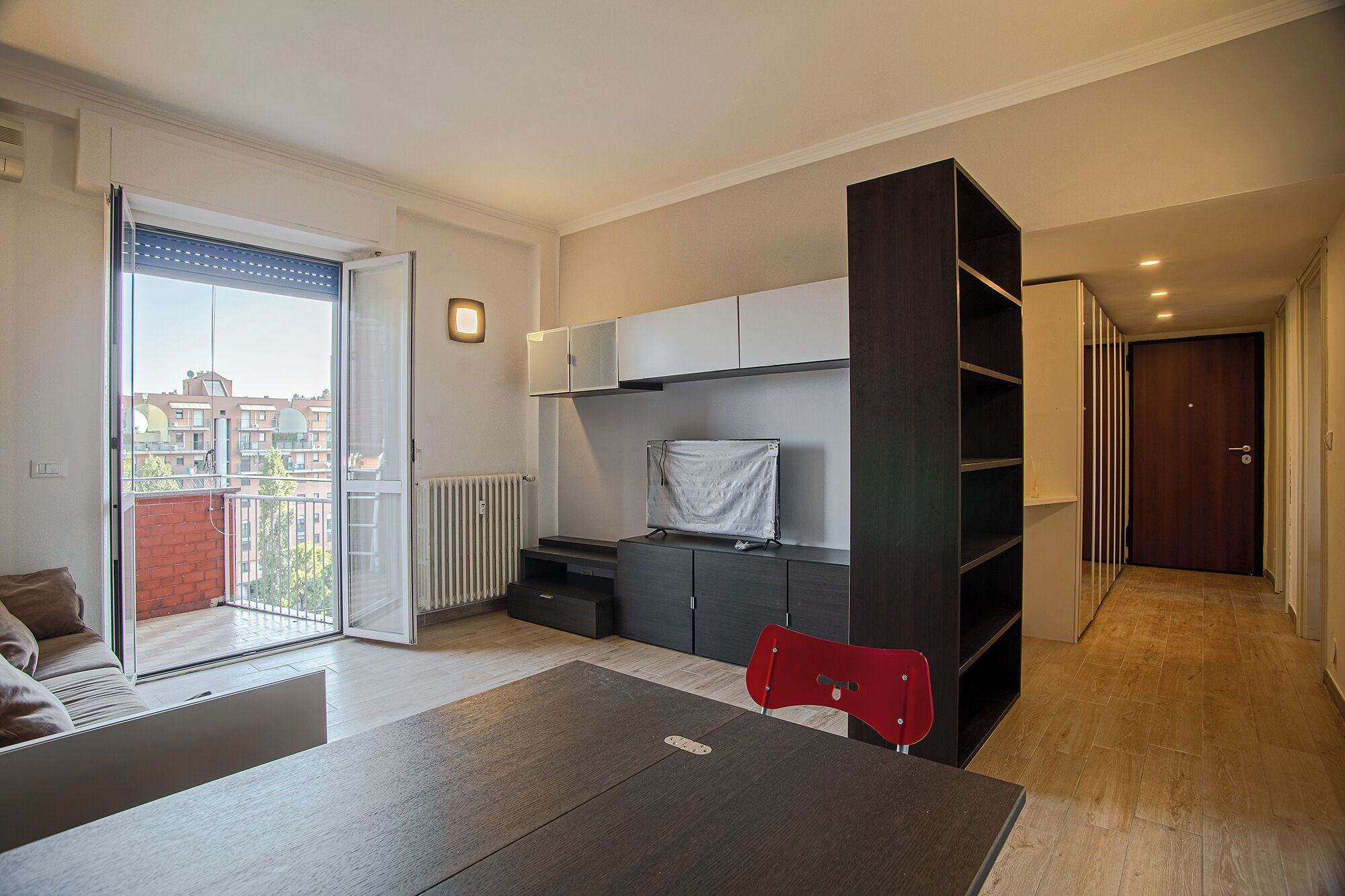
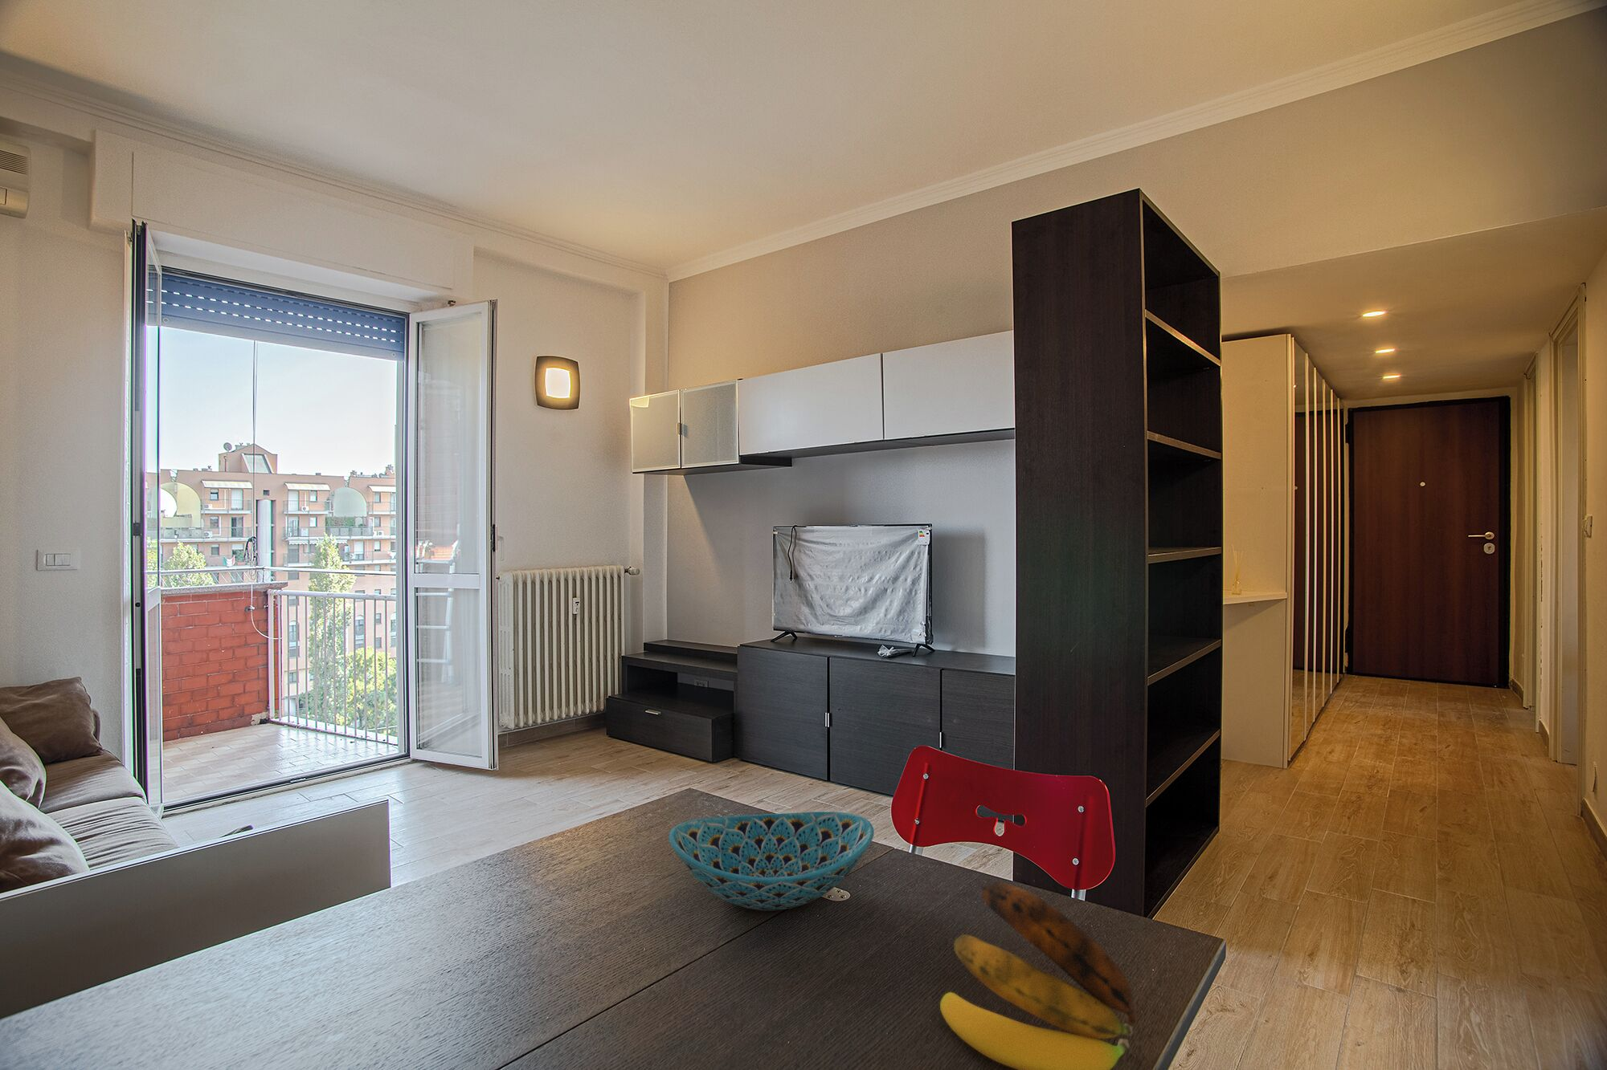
+ banana (1030, 966)
+ bowl (772, 863)
